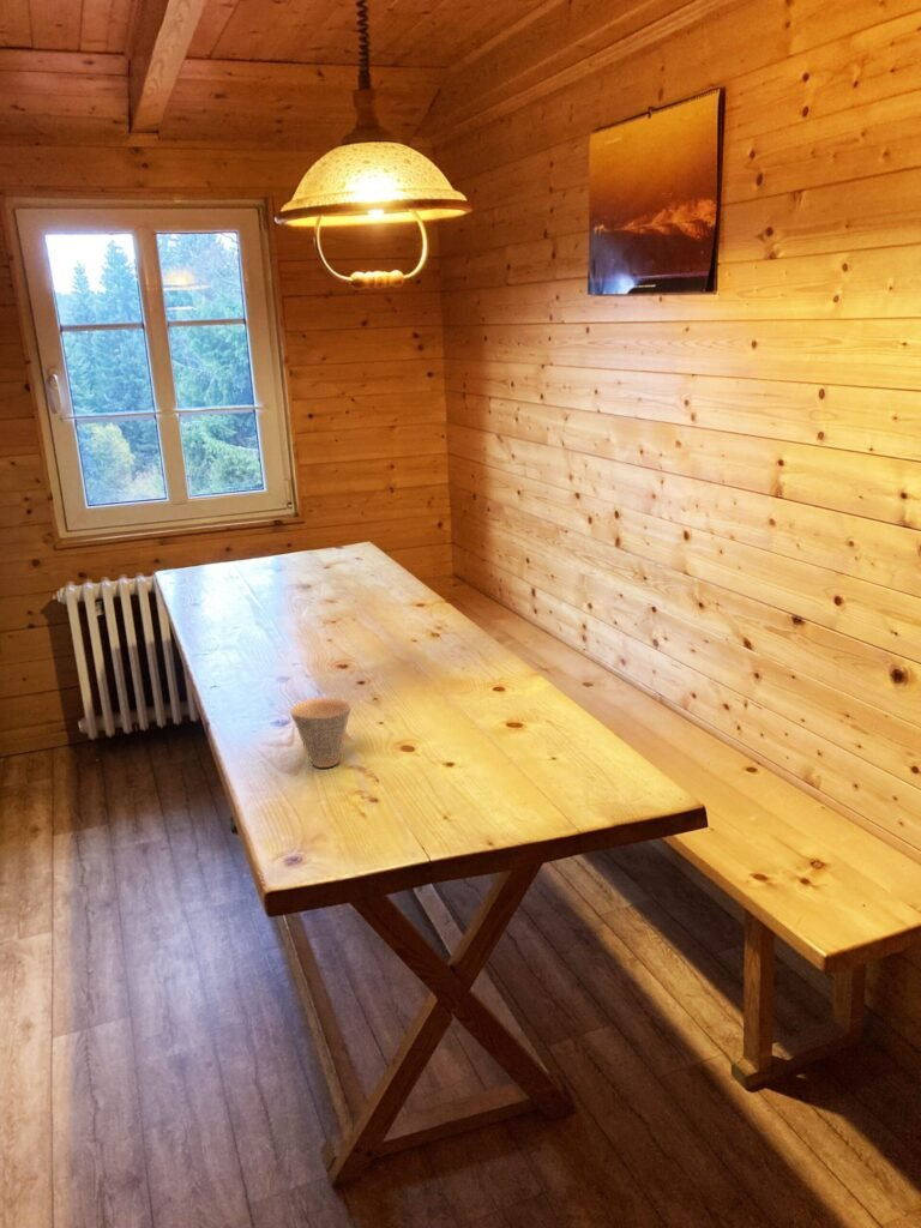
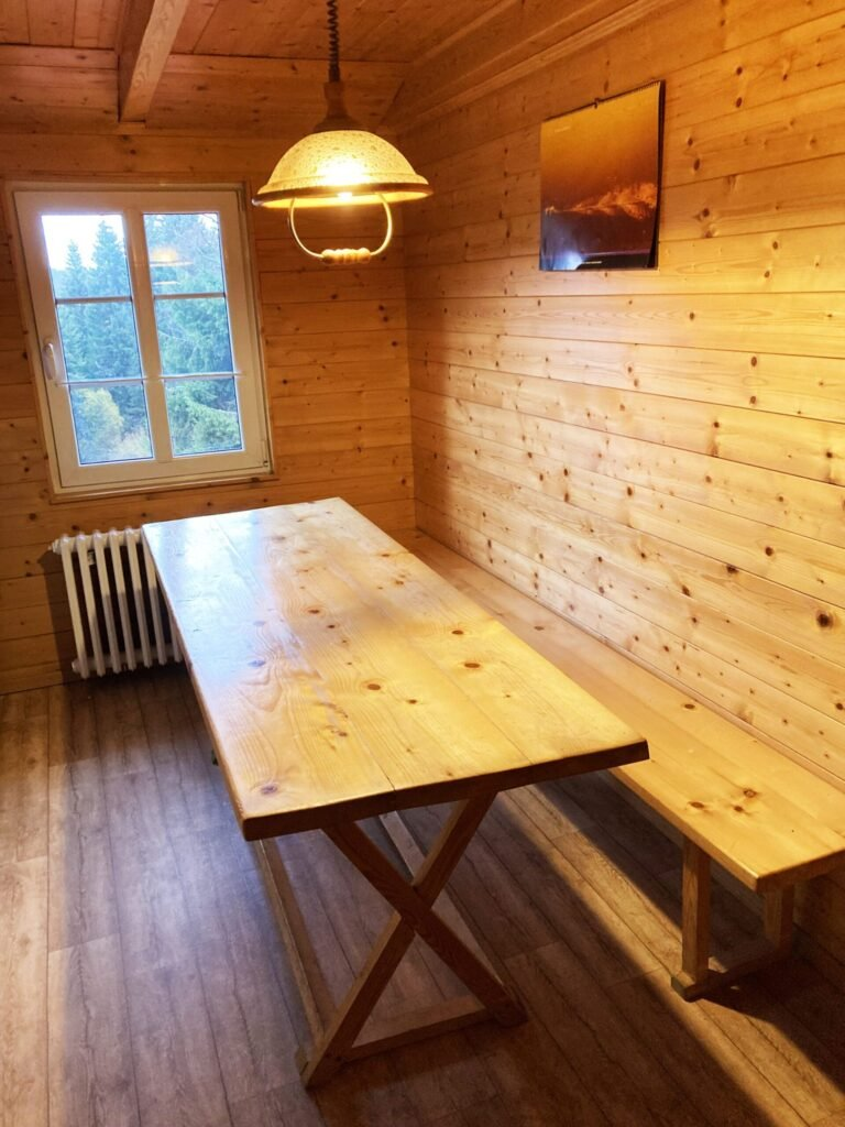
- cup (323, 733)
